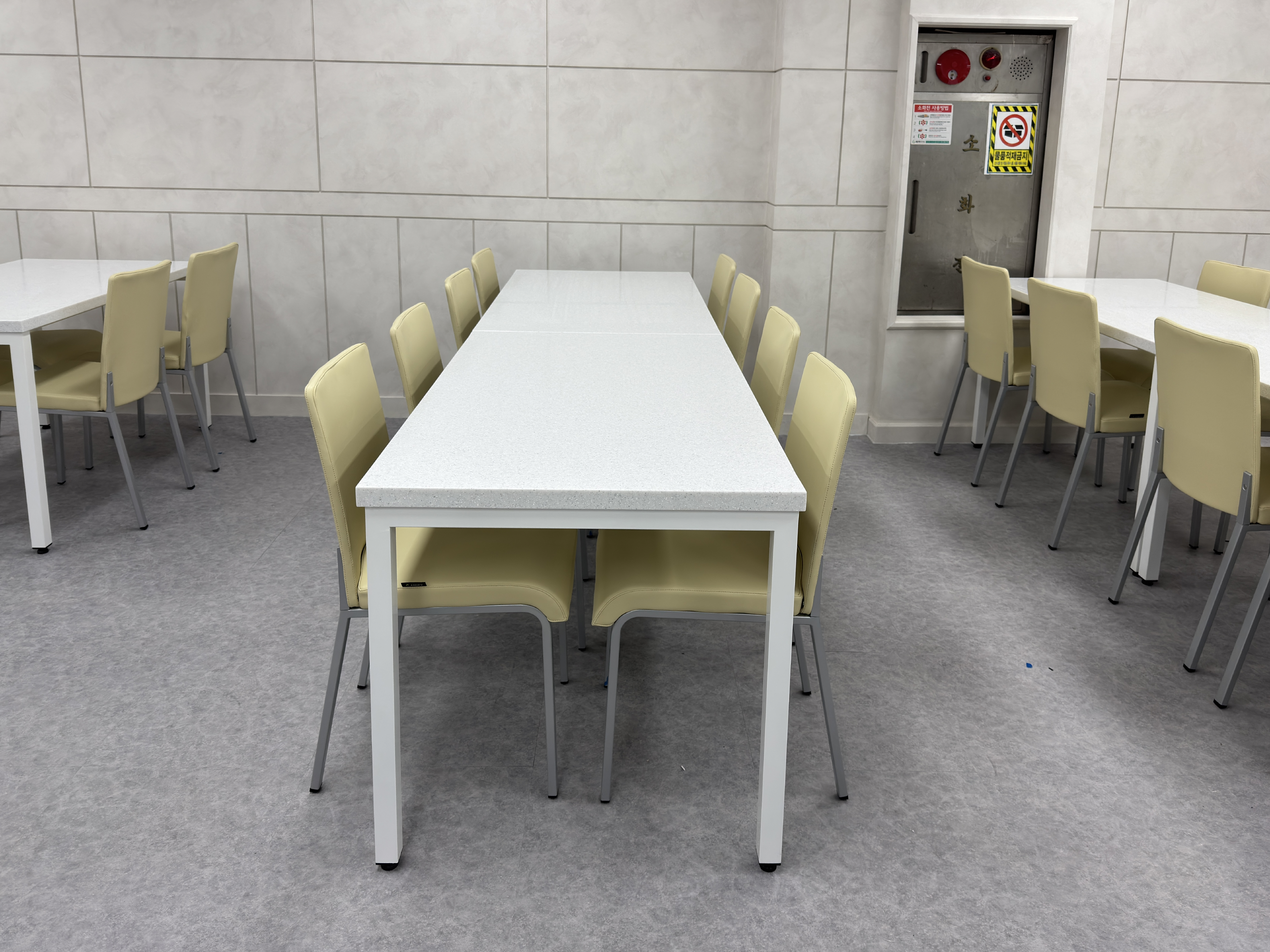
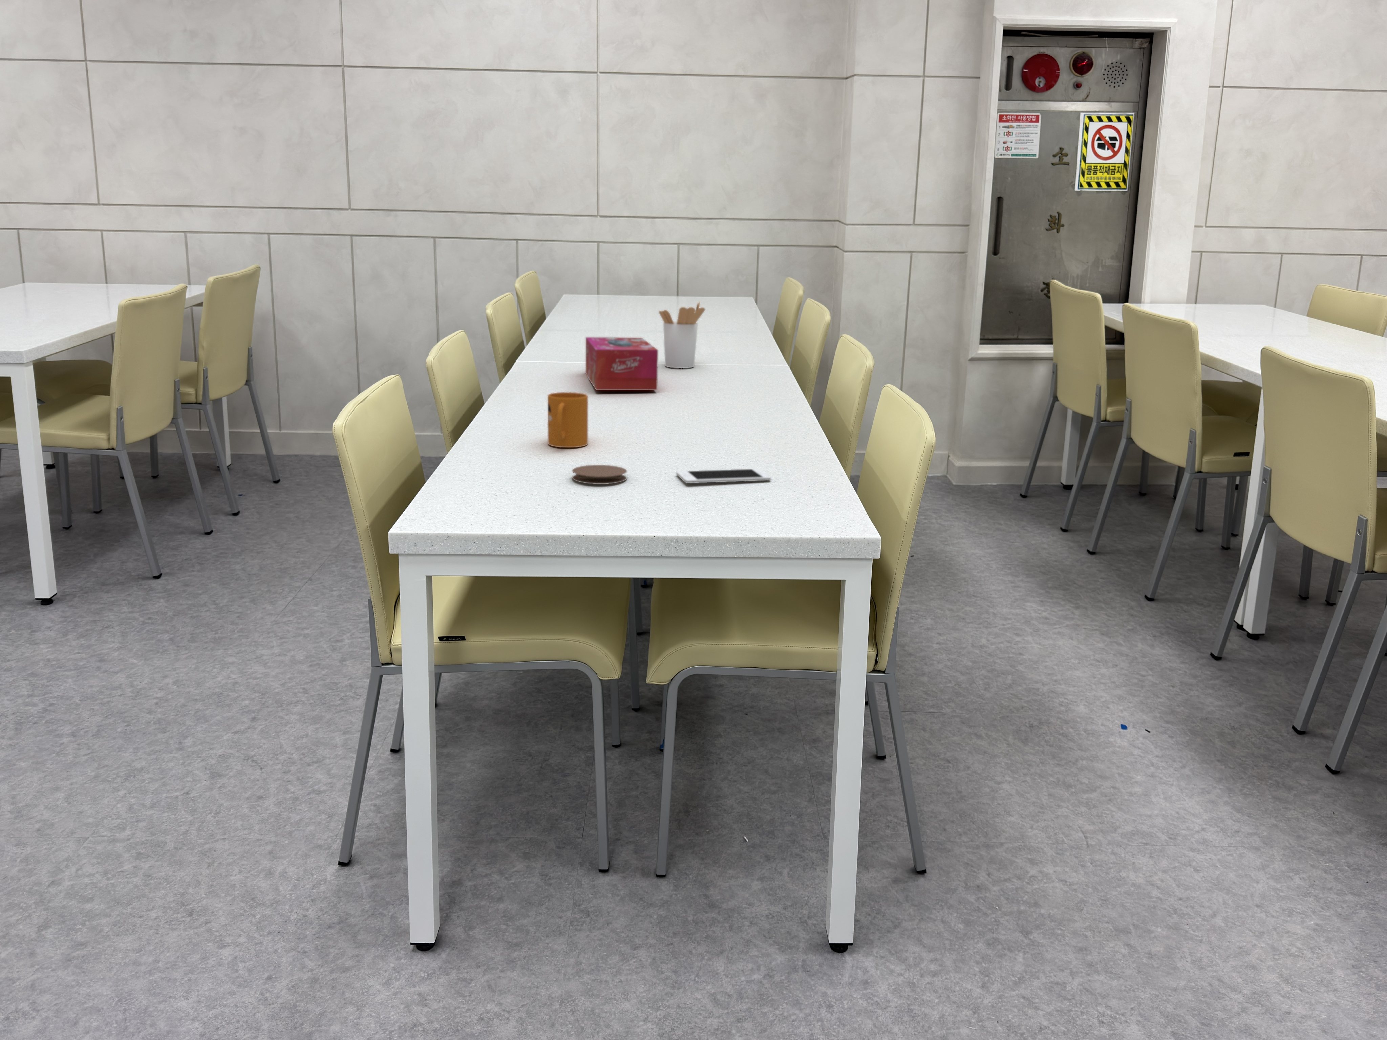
+ mug (566, 422)
+ tissue box (620, 363)
+ utensil holder (684, 334)
+ coaster (600, 474)
+ cell phone (723, 475)
